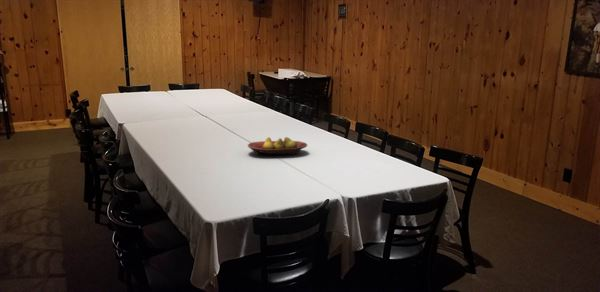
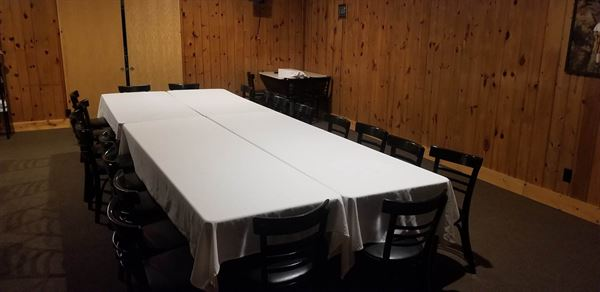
- fruit bowl (277, 145)
